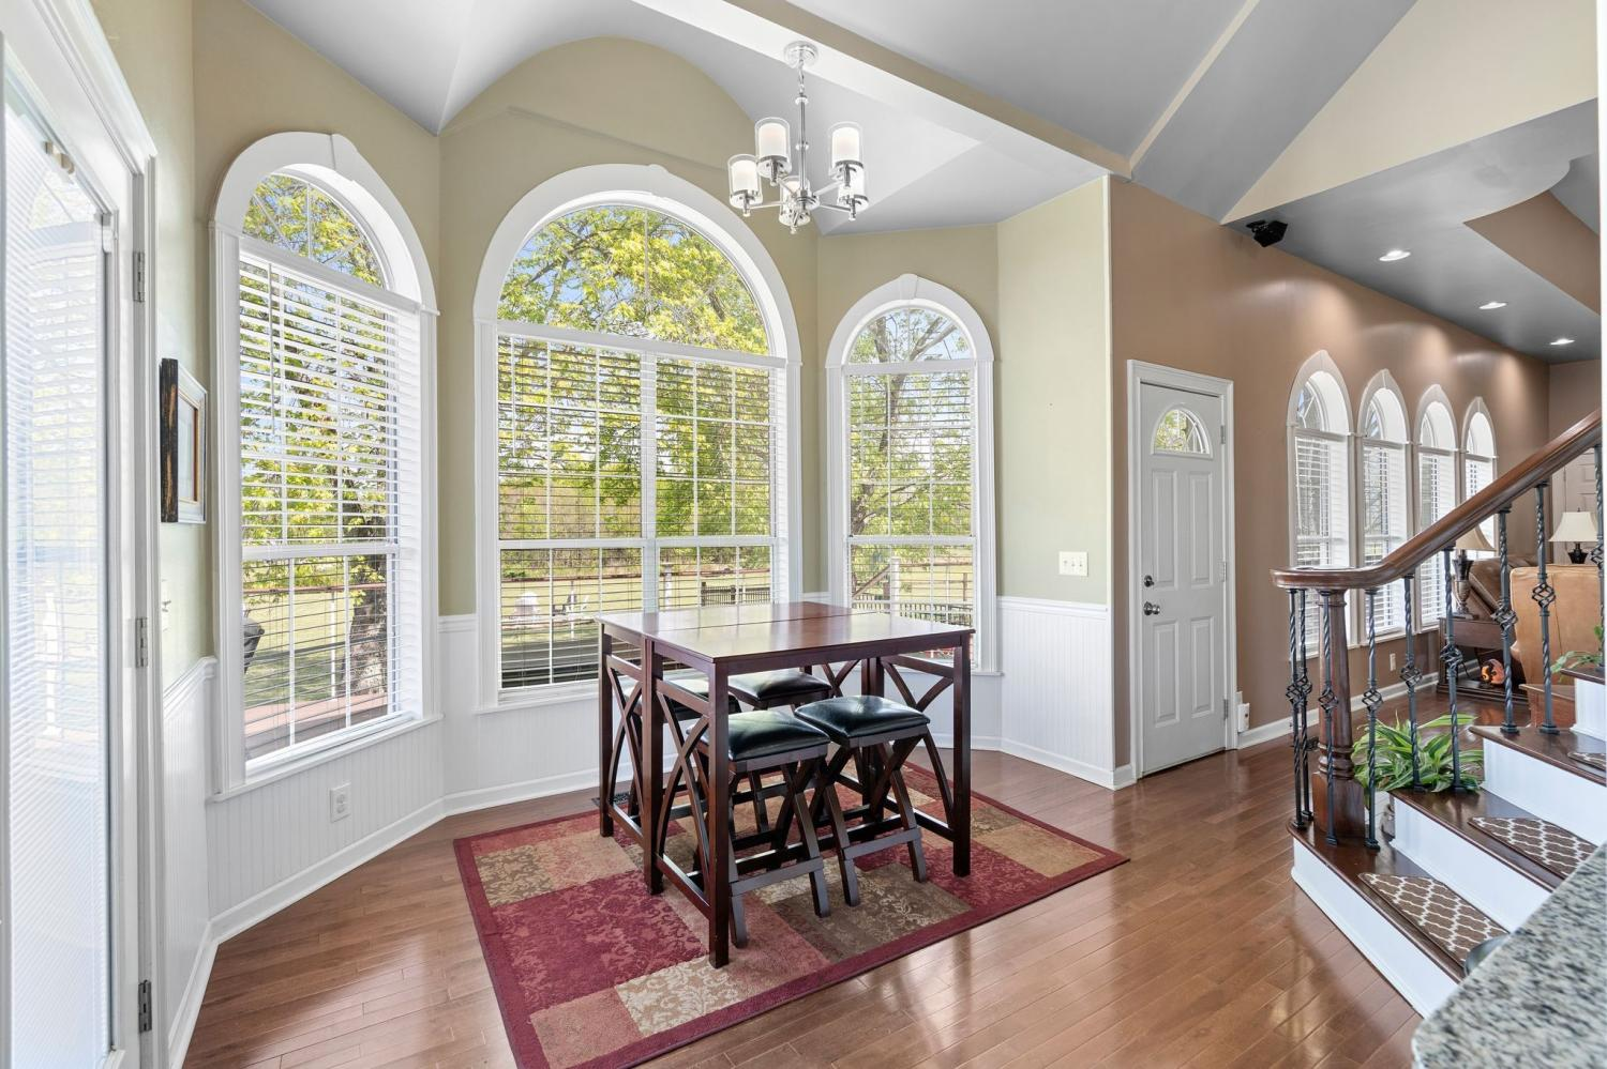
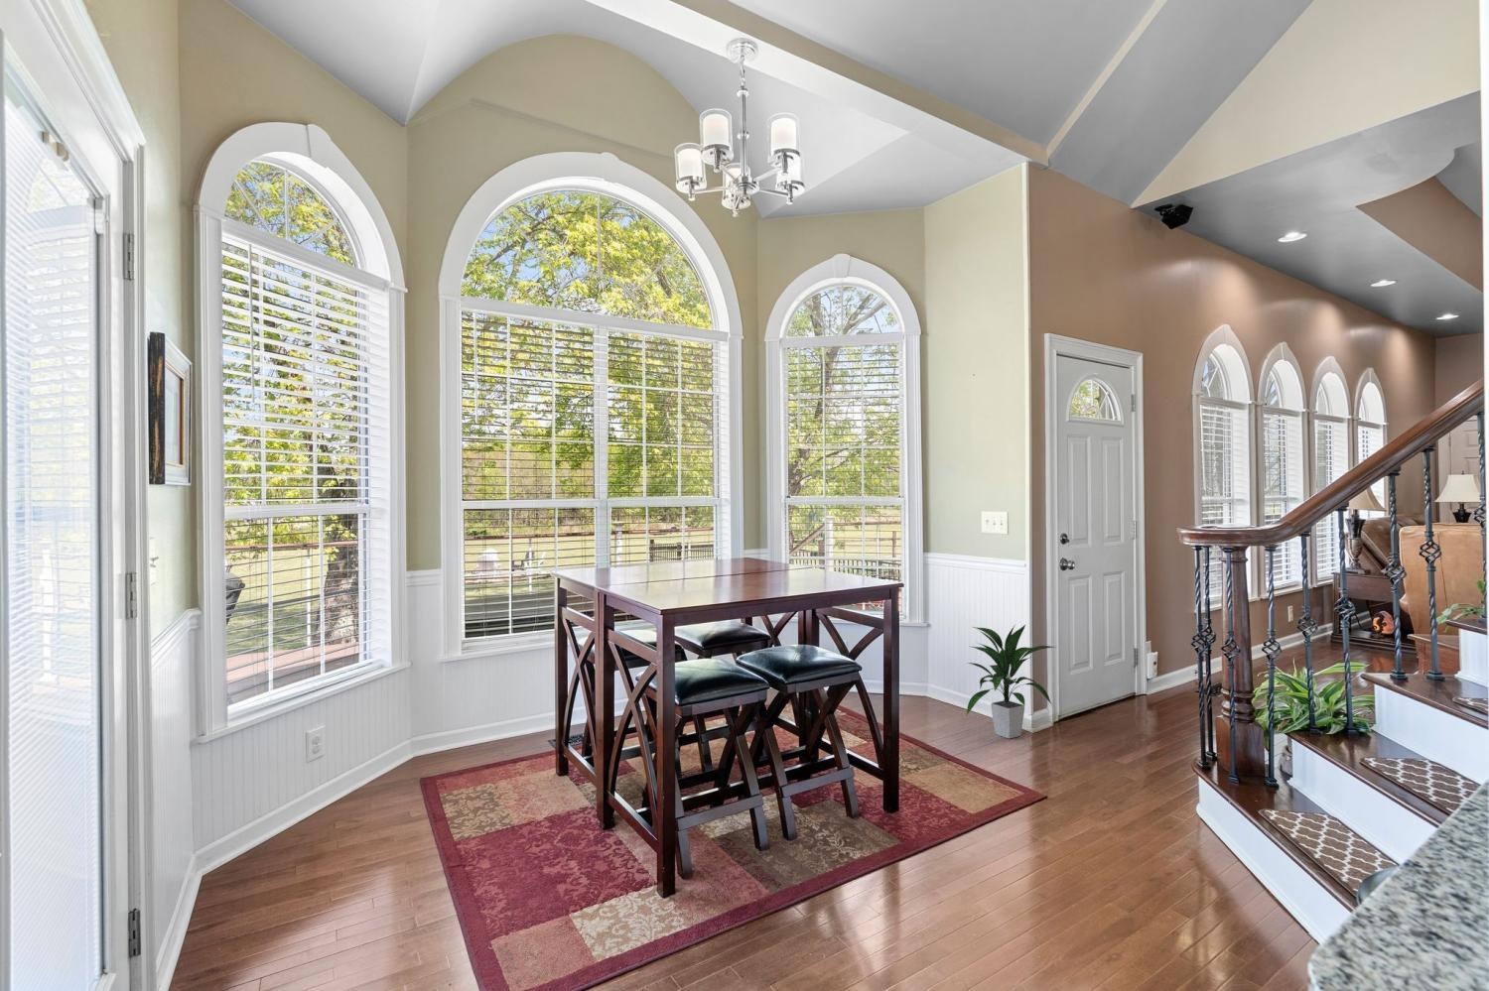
+ indoor plant (1002, 677)
